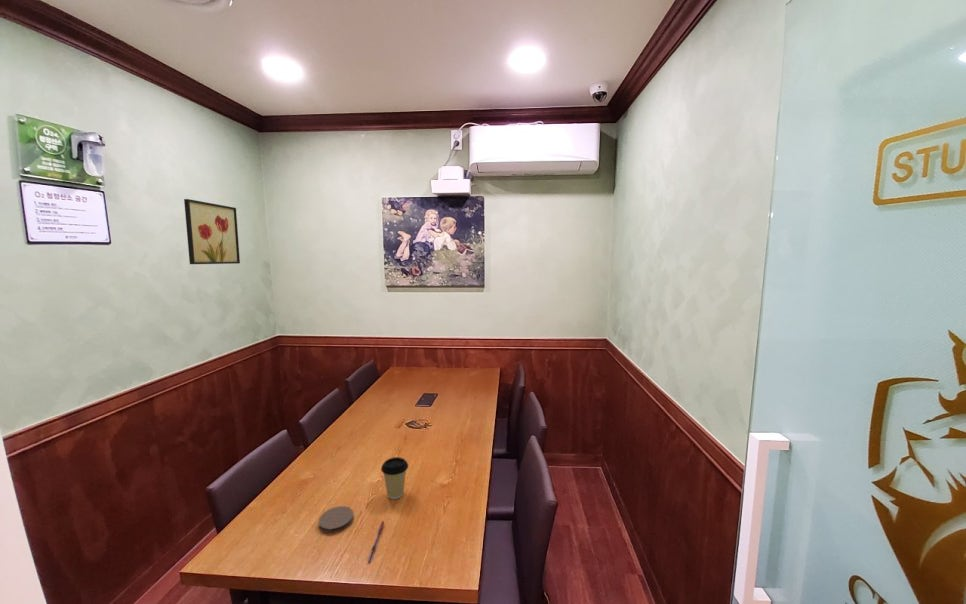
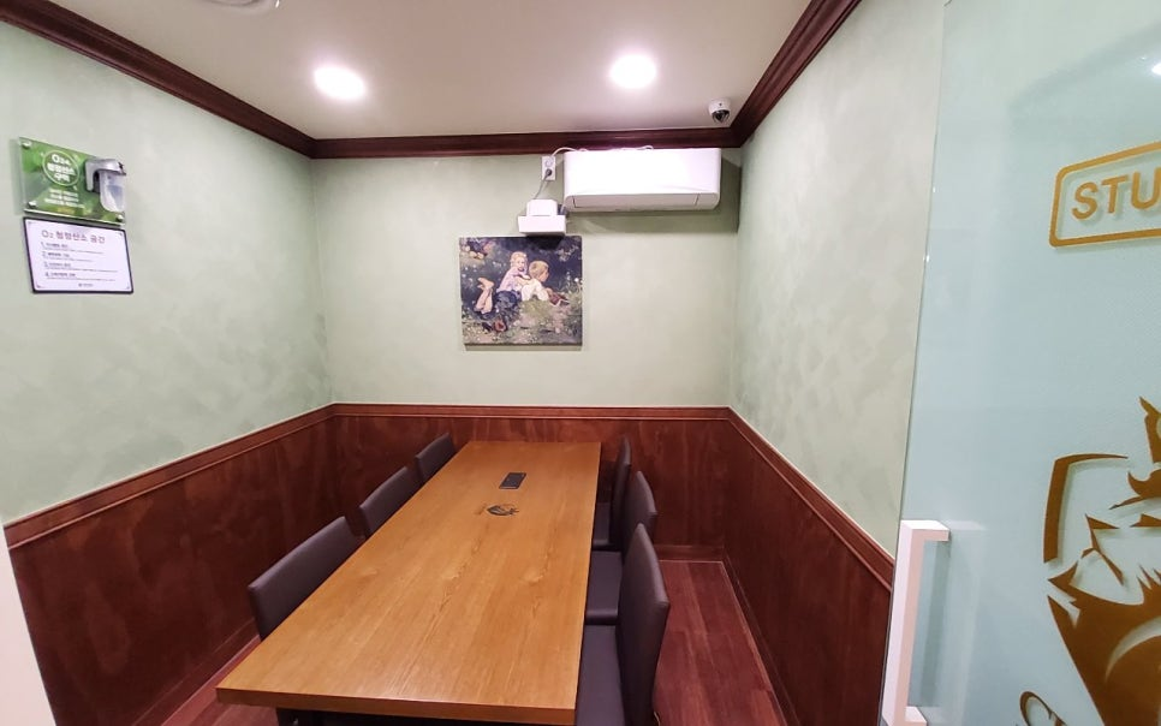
- coaster (336, 519)
- wall art (213, 234)
- pen (376, 540)
- coffee cup (395, 478)
